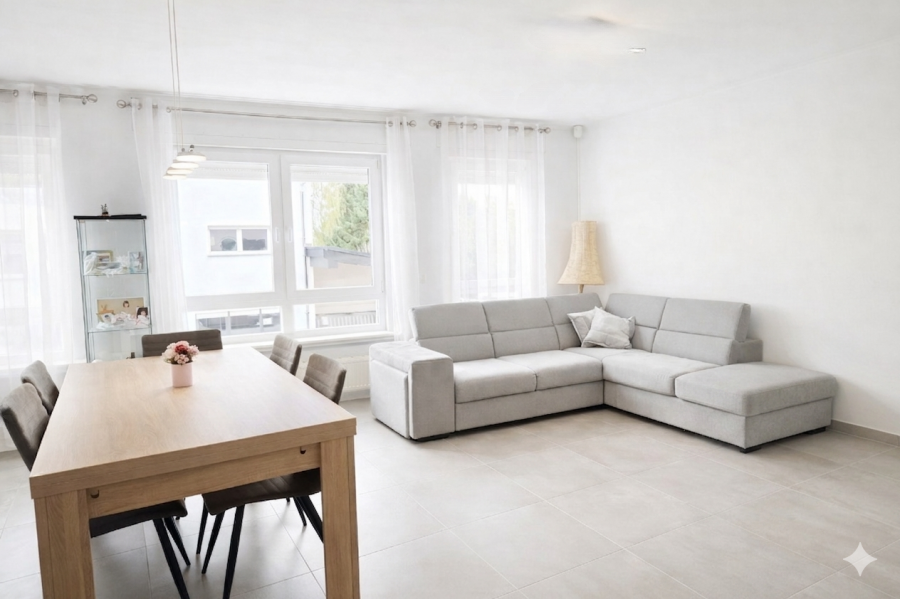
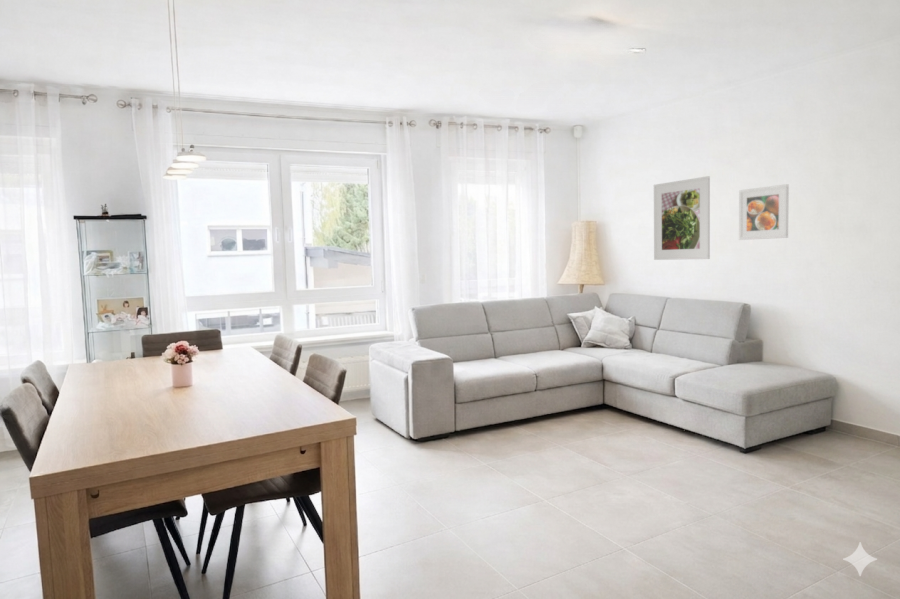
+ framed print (680, 220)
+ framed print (762, 213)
